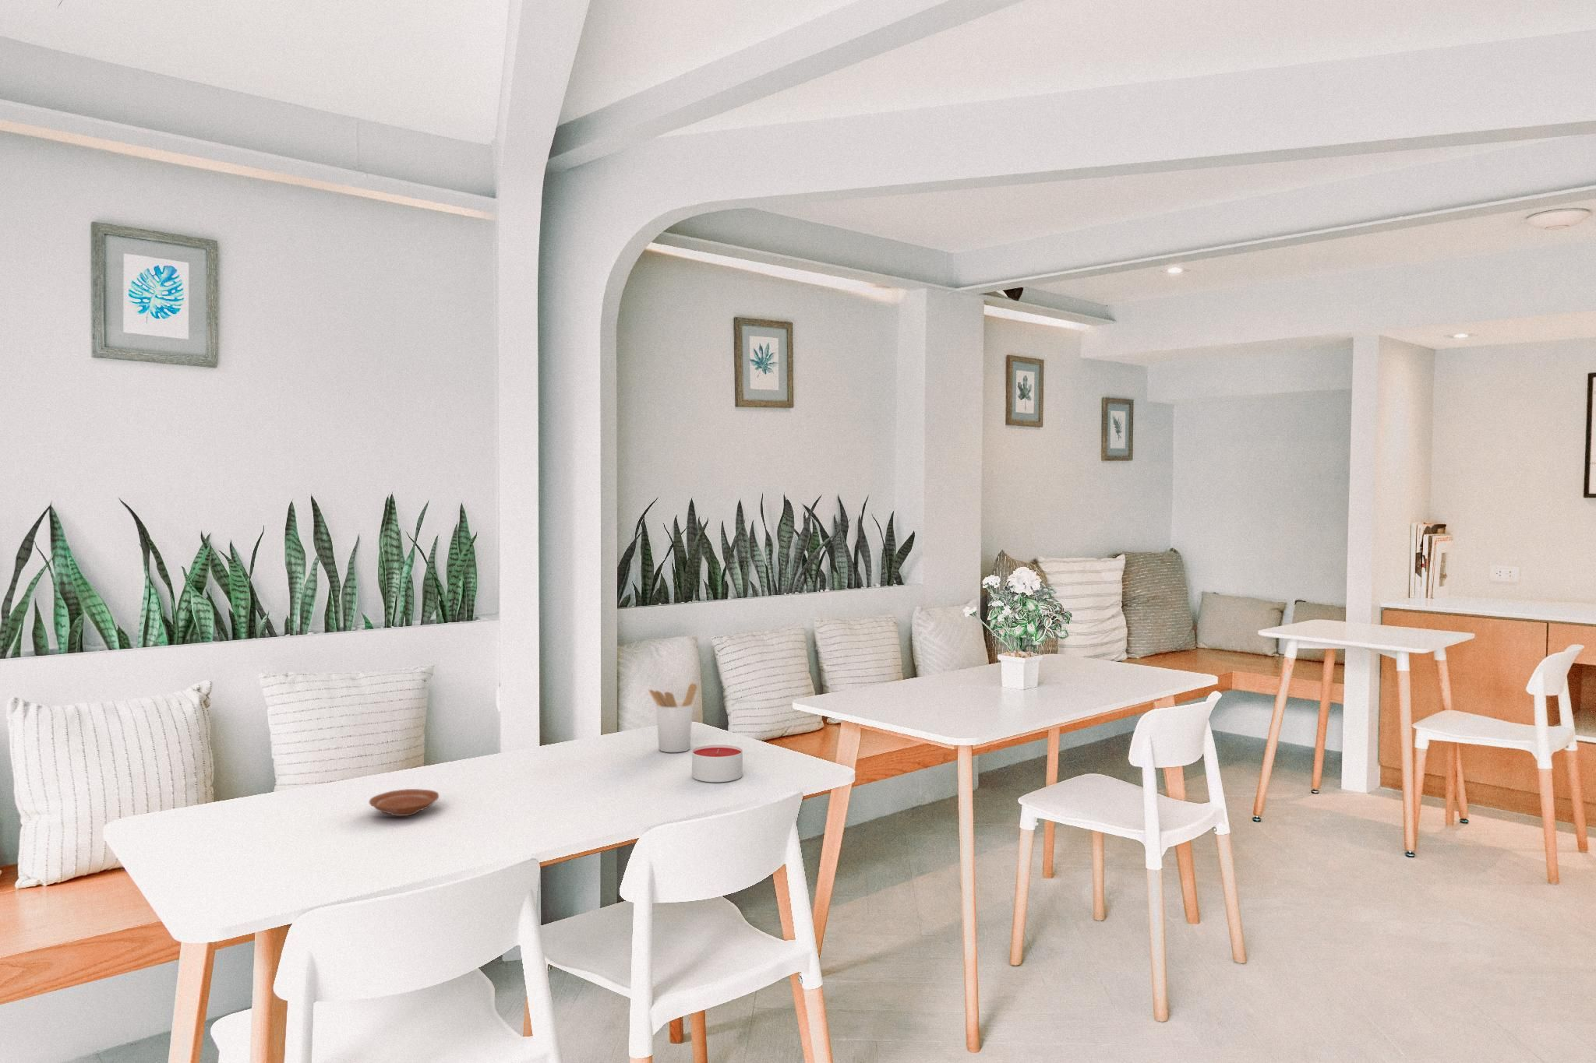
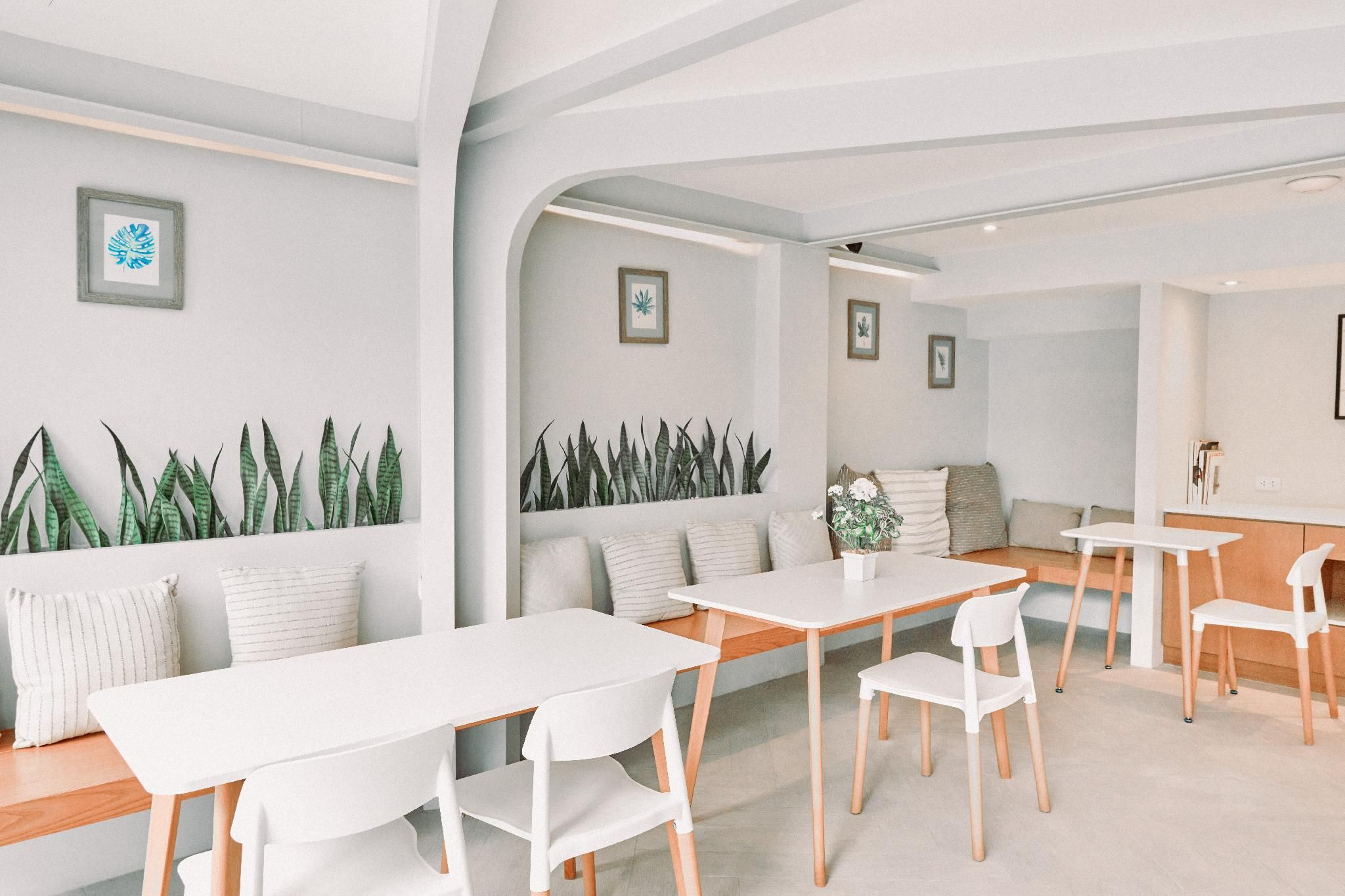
- candle (717, 762)
- plate (405, 804)
- utensil holder (670, 717)
